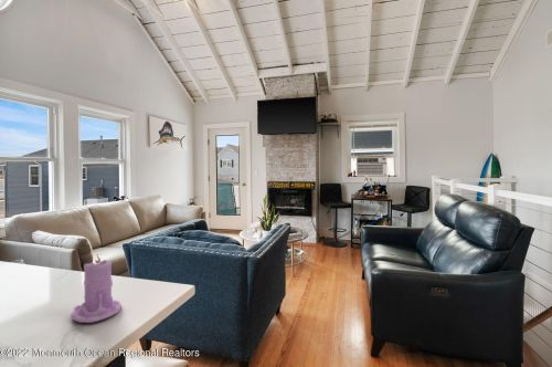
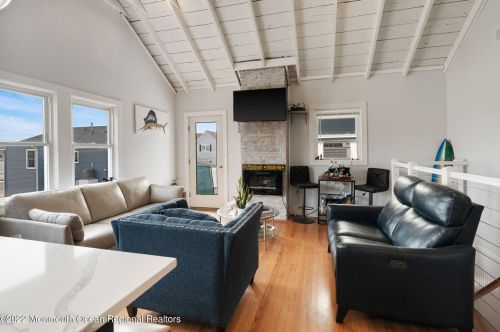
- candle (97, 283)
